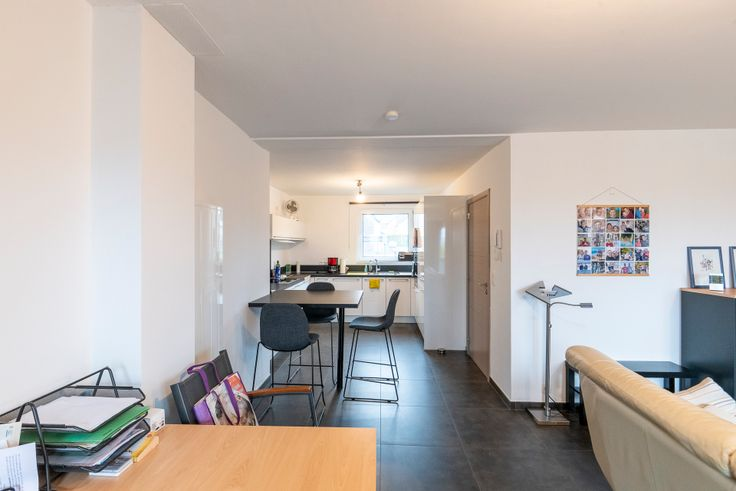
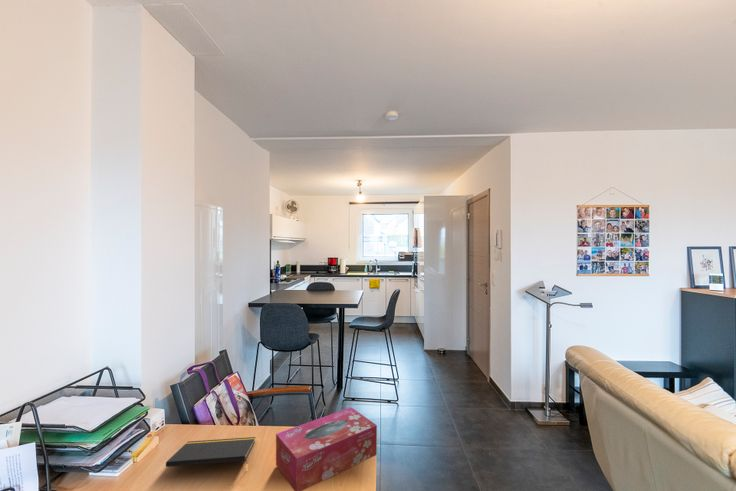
+ tissue box (327, 444)
+ notepad (214, 450)
